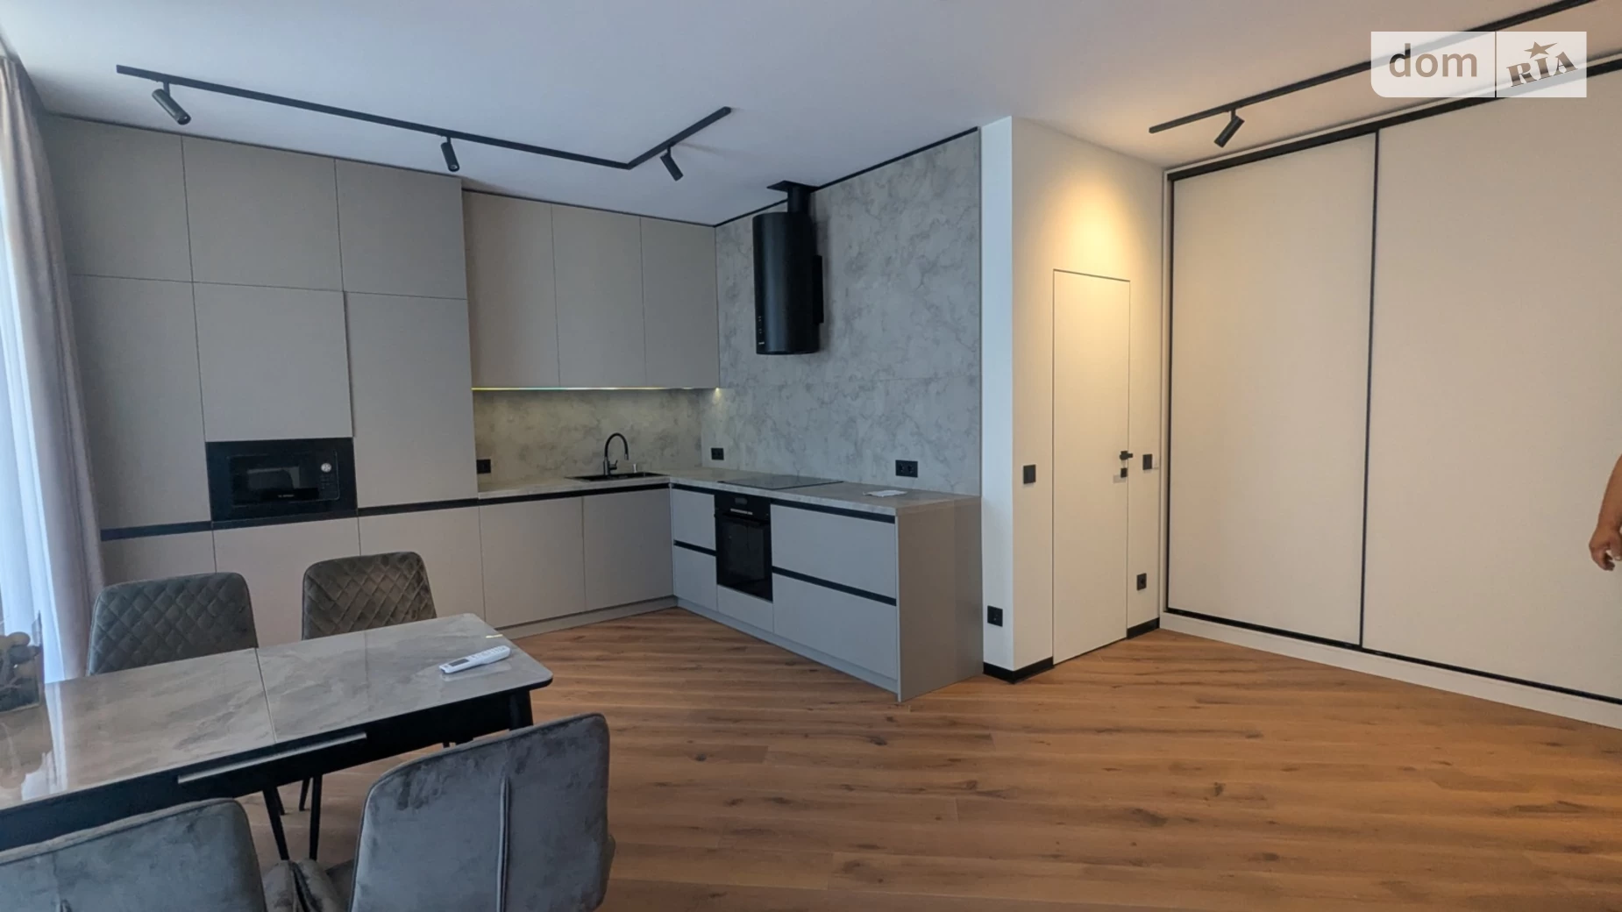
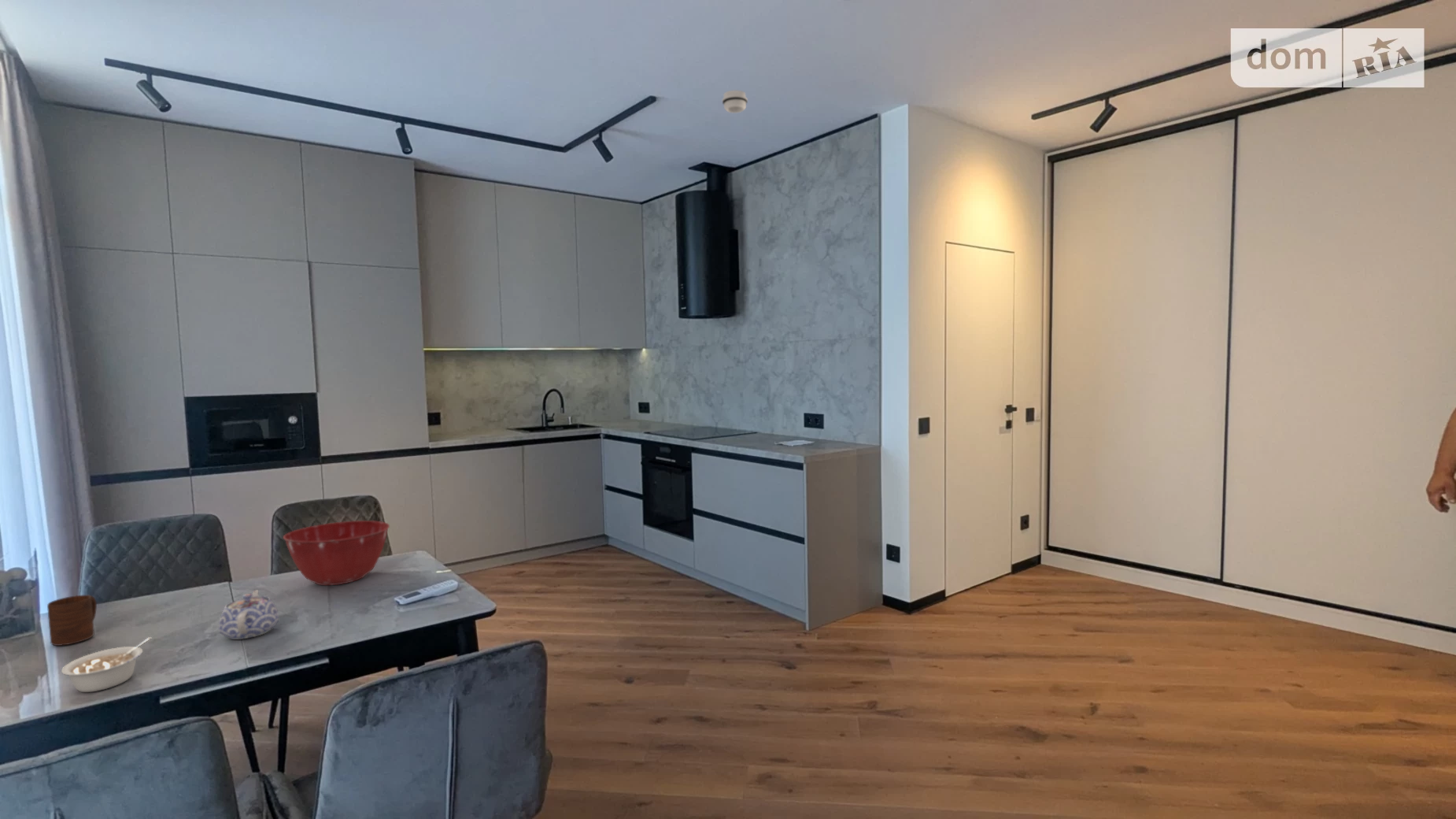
+ teapot (249, 613)
+ mixing bowl (339, 554)
+ legume (105, 667)
+ cup (73, 618)
+ smoke detector (734, 102)
